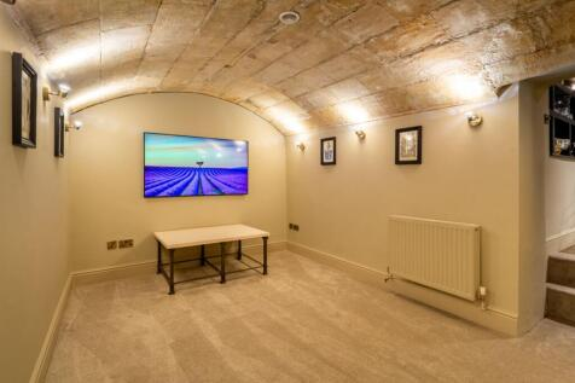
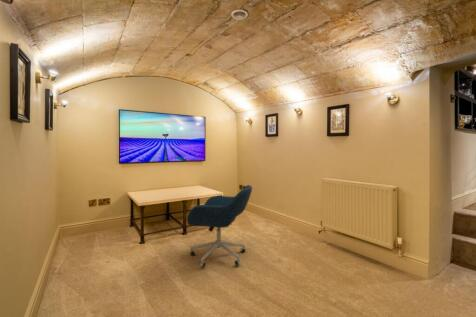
+ office chair (220, 221)
